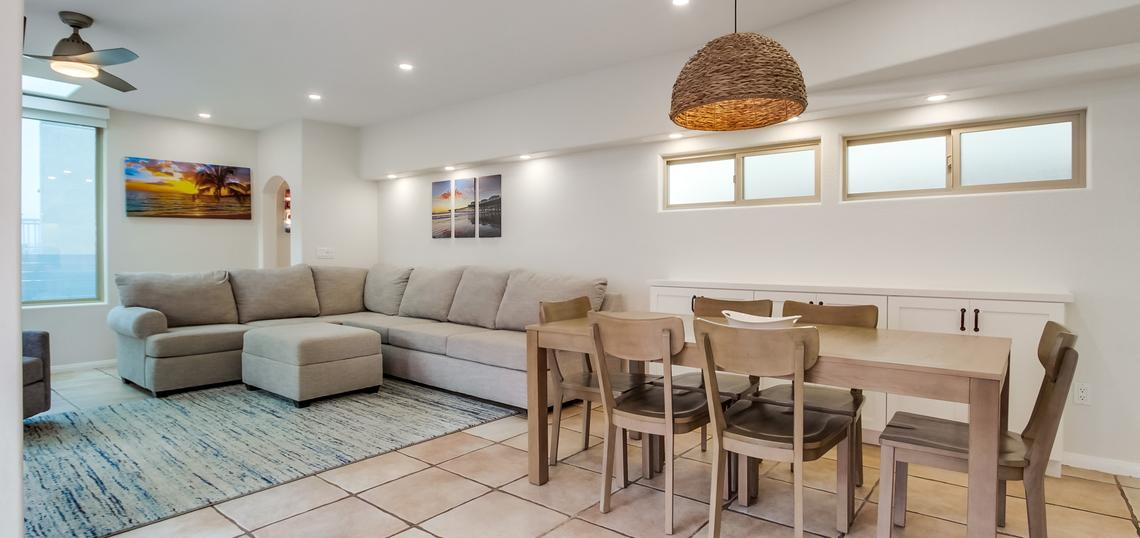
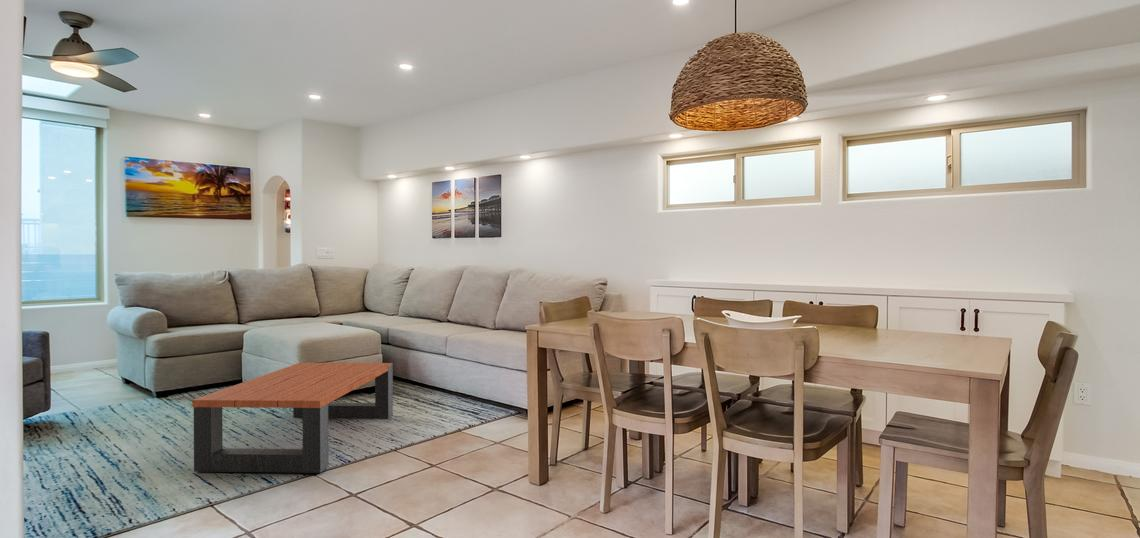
+ coffee table (308, 409)
